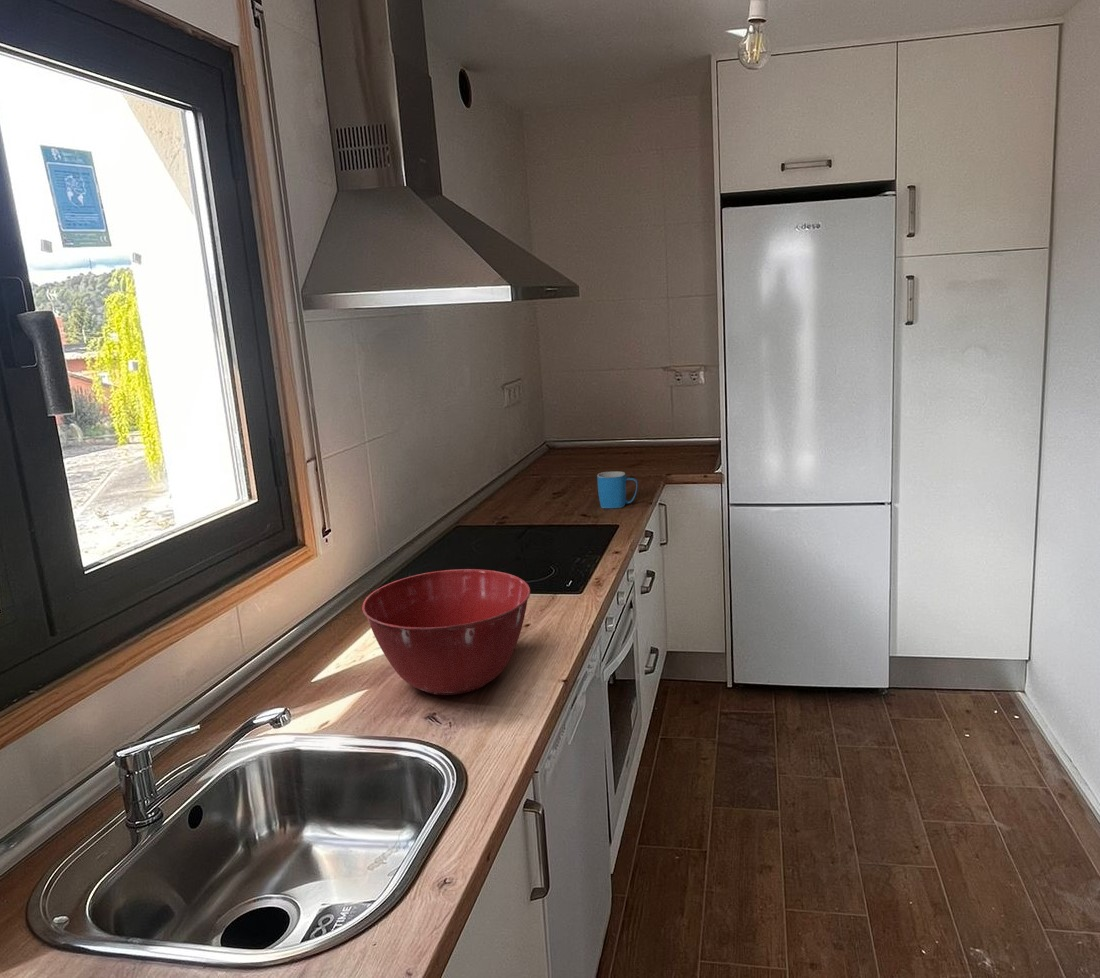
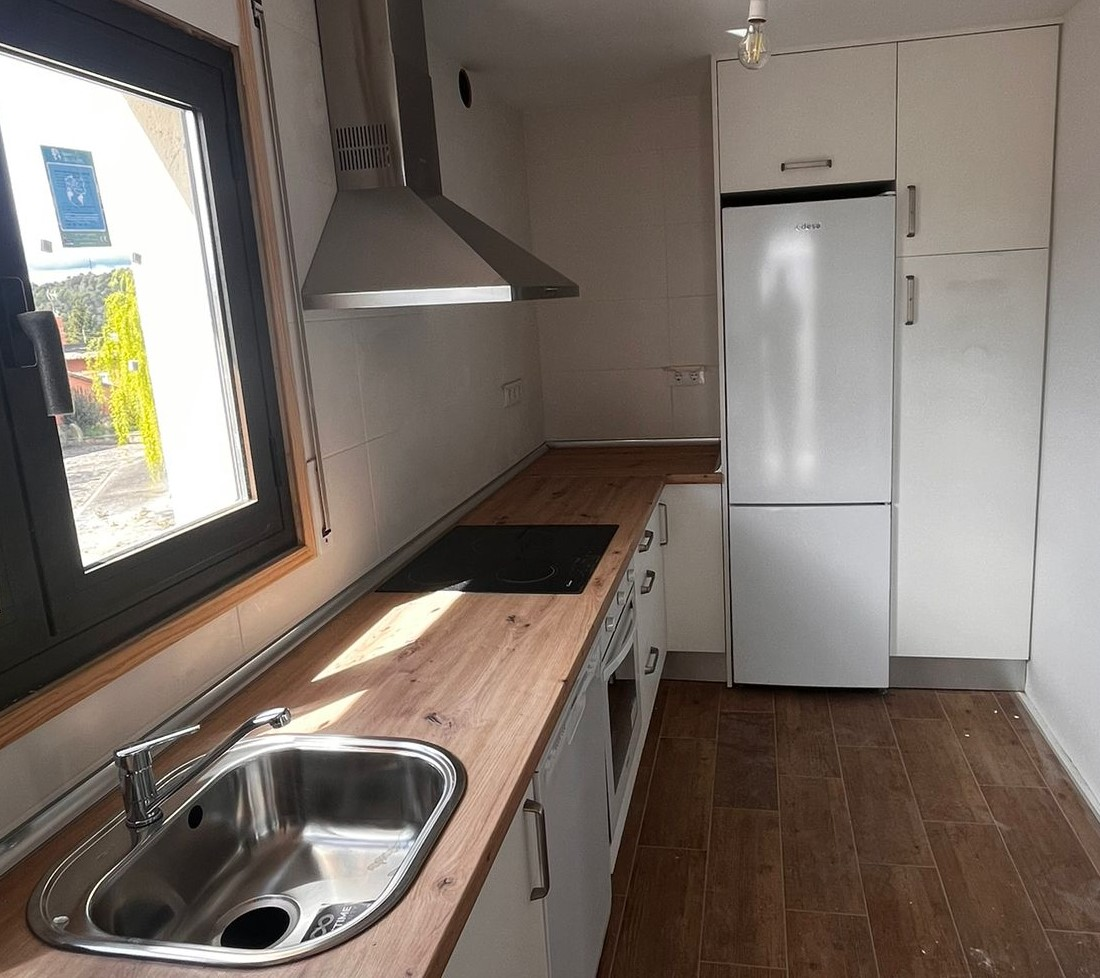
- mixing bowl (451, 637)
- mug (617, 489)
